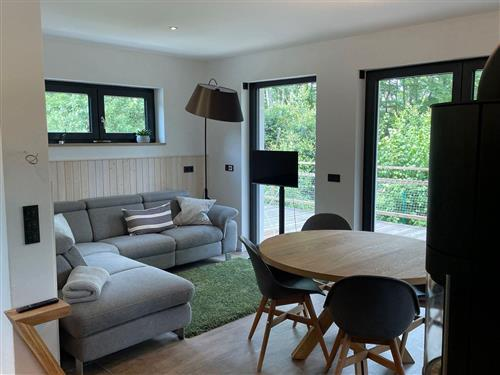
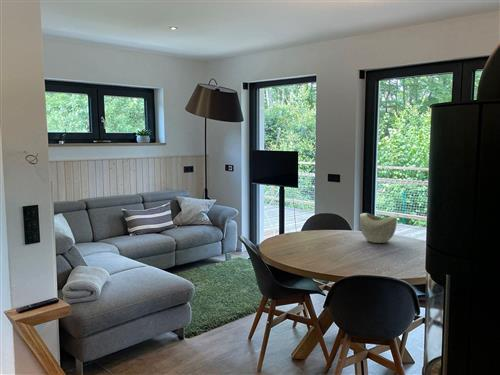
+ decorative bowl (377, 227)
